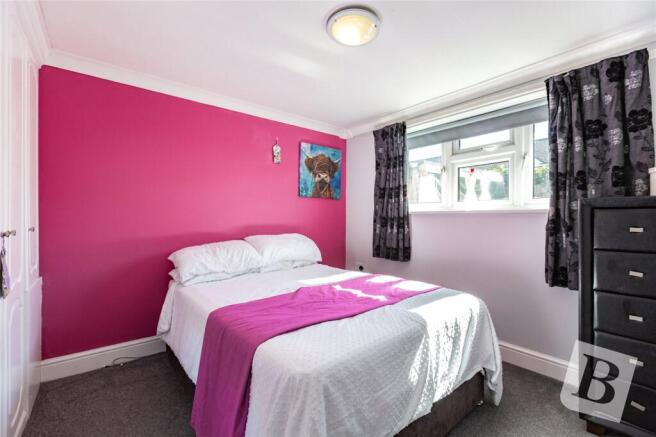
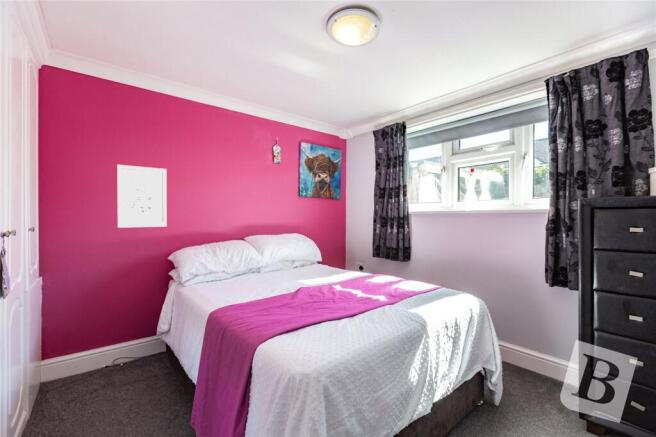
+ wall art (143, 197)
